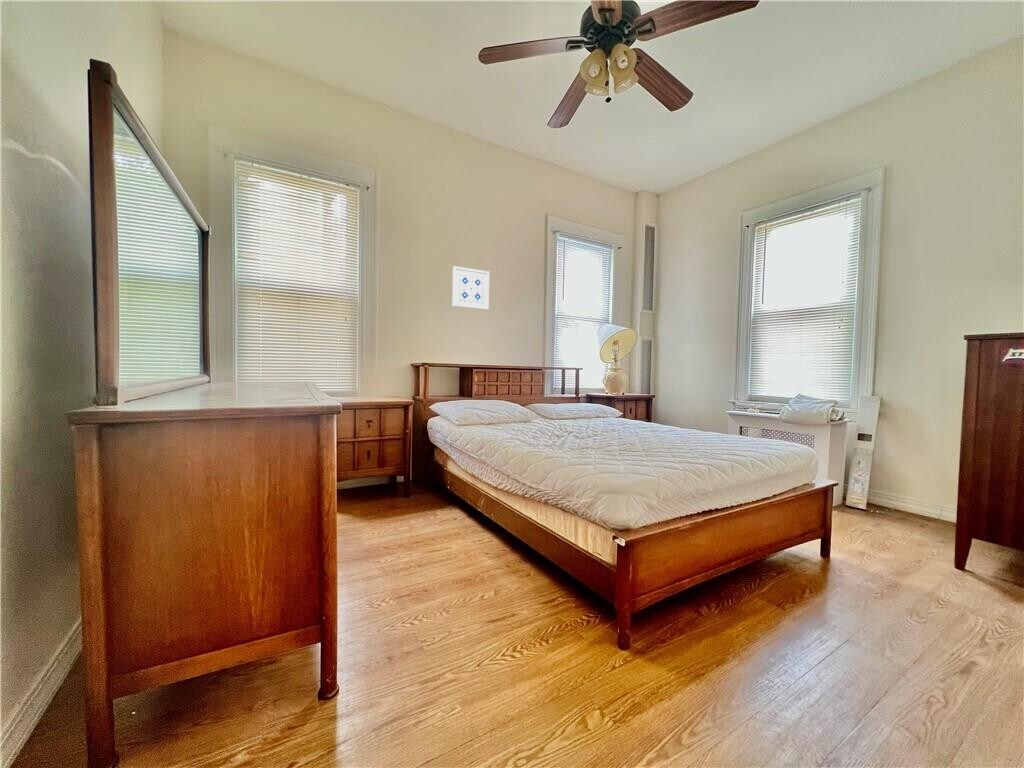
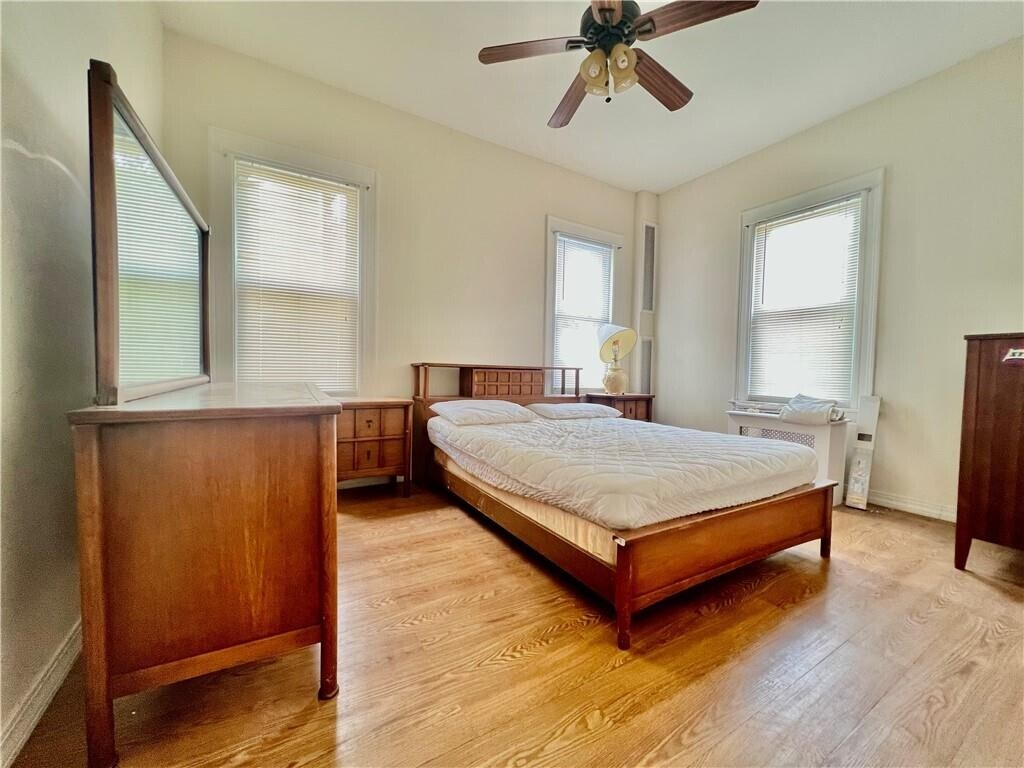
- wall art (471, 288)
